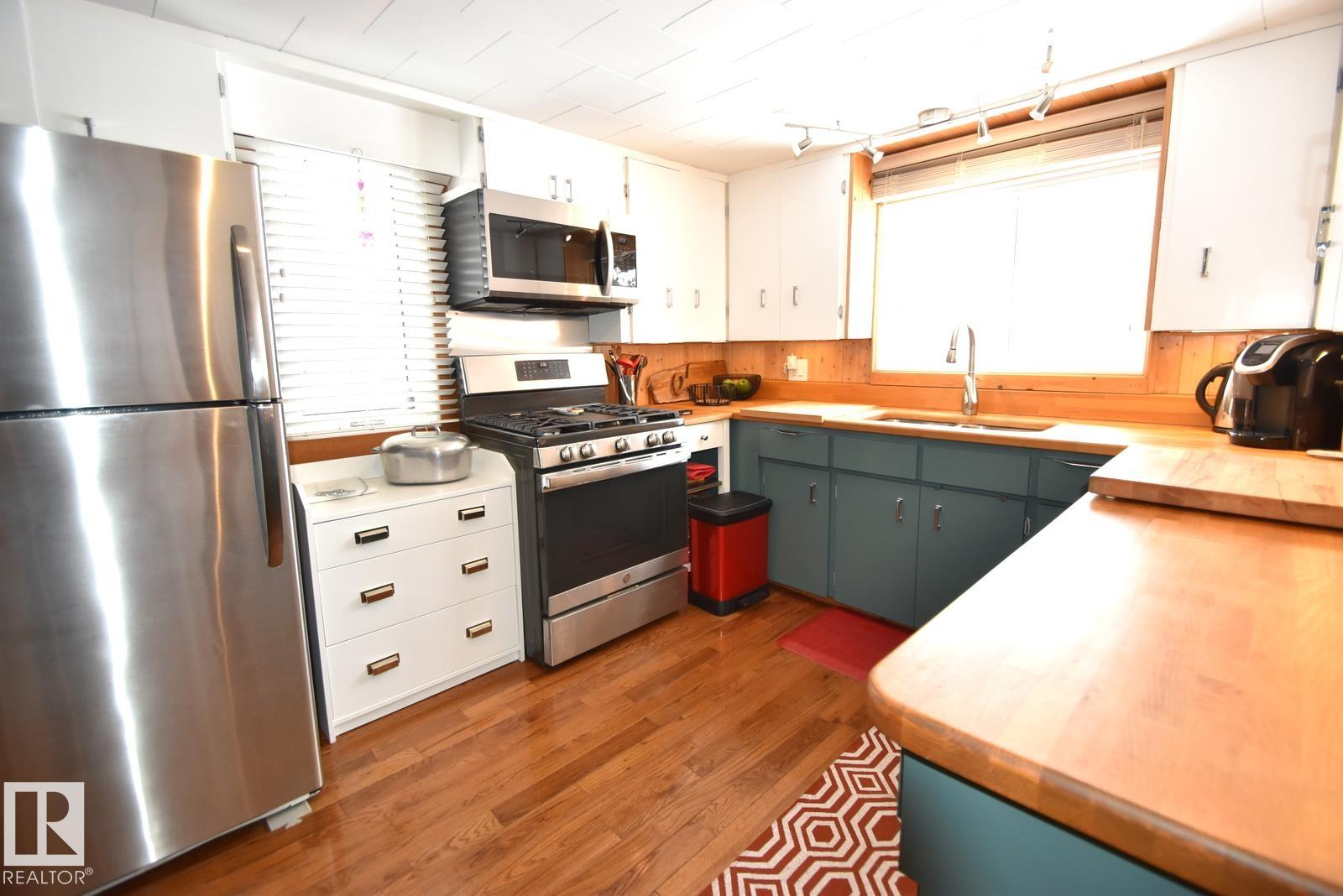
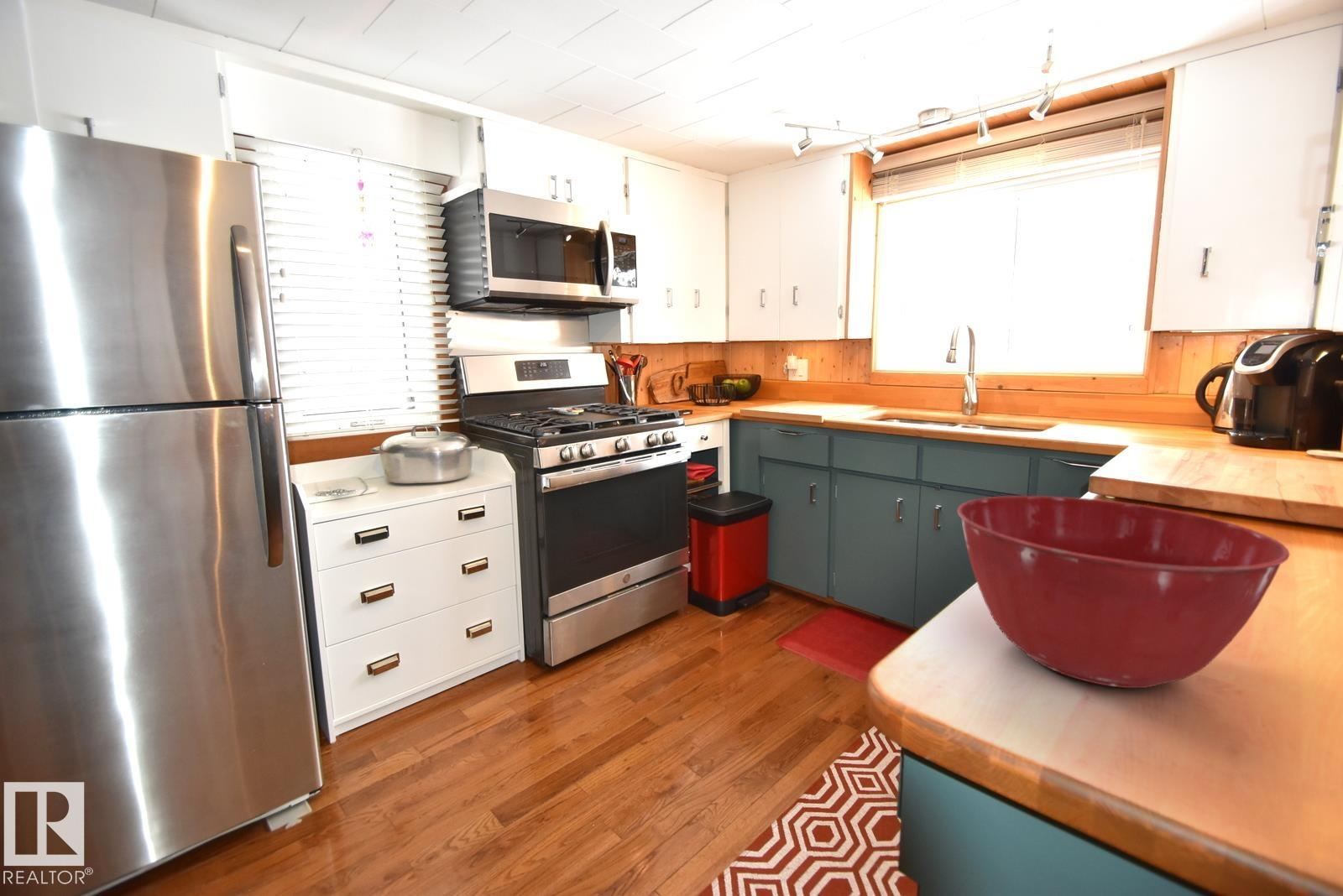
+ mixing bowl (1097, 591)
